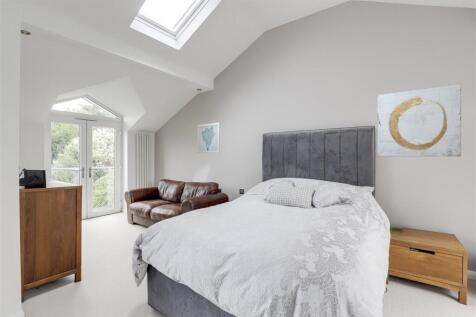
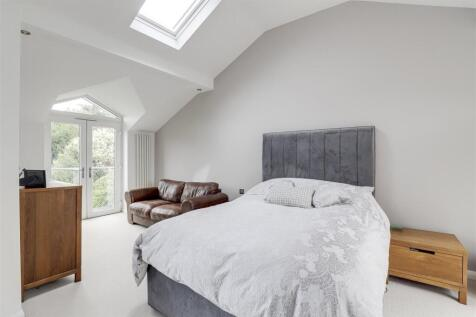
- wall art (416, 123)
- wall art (208, 138)
